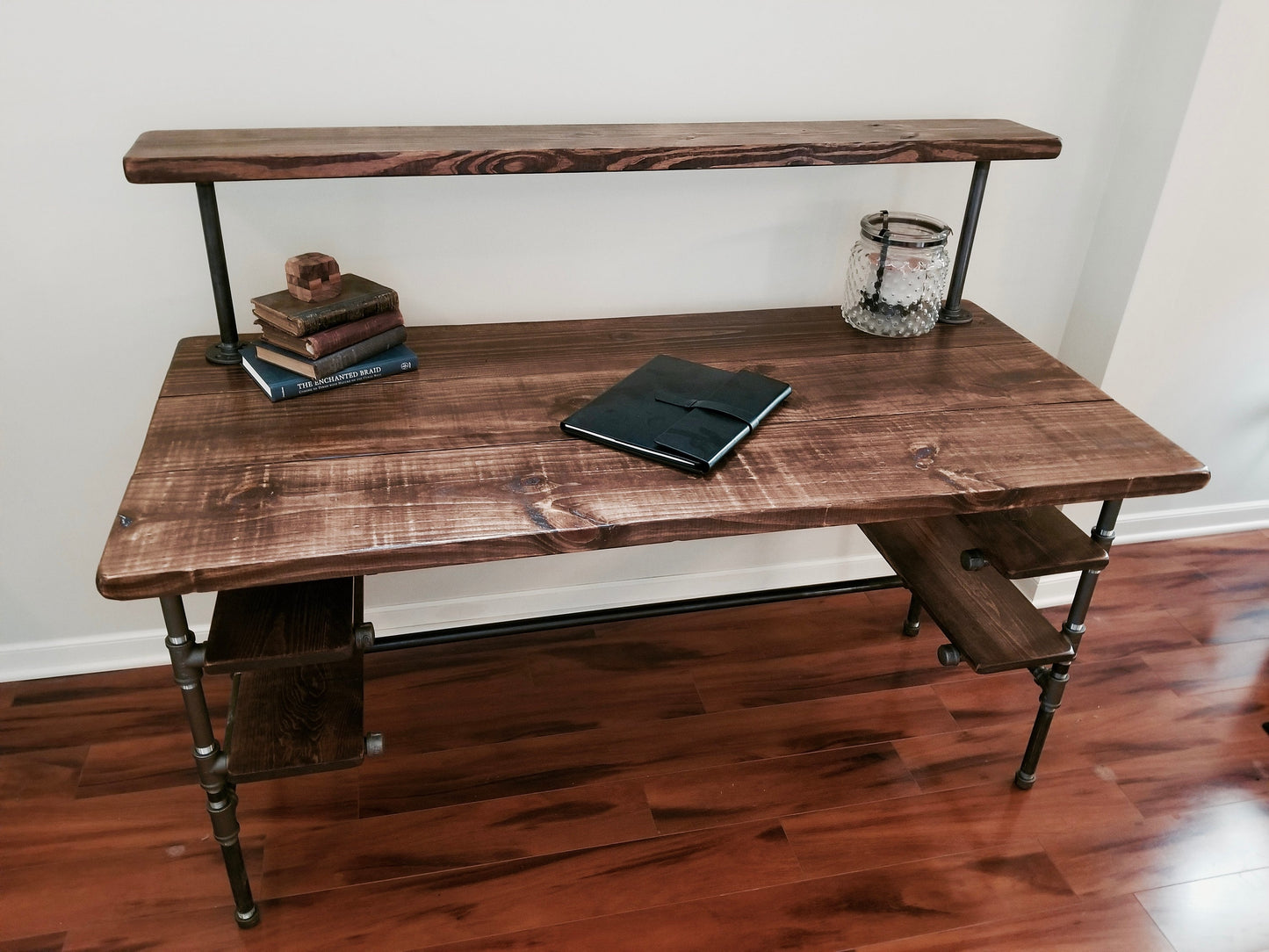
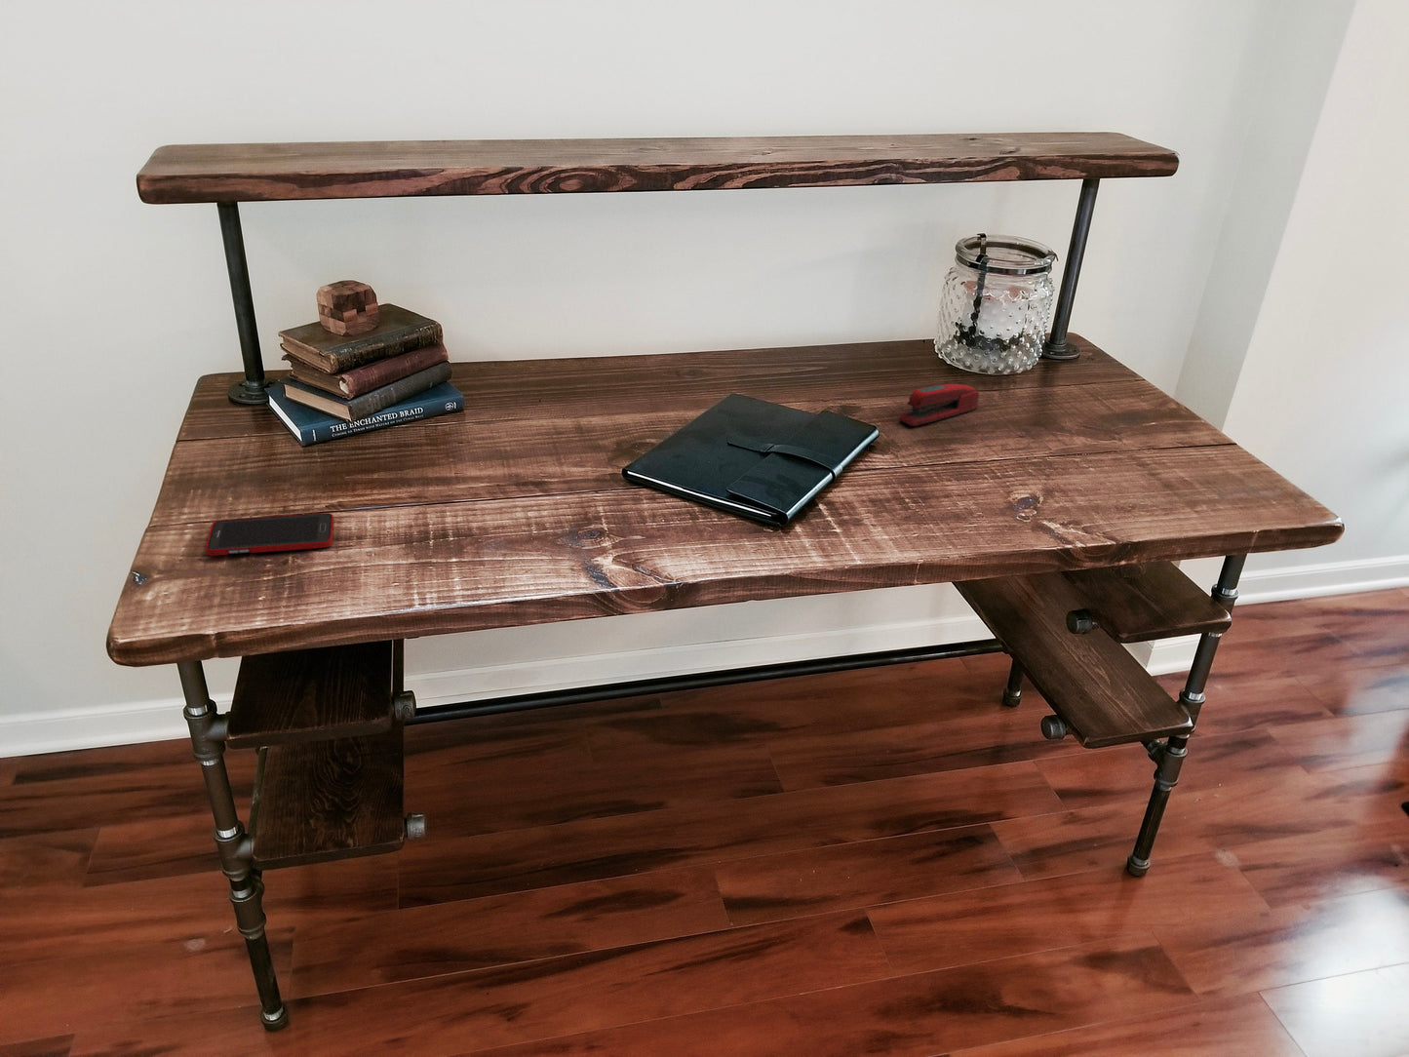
+ stapler (942, 399)
+ cell phone (271, 533)
